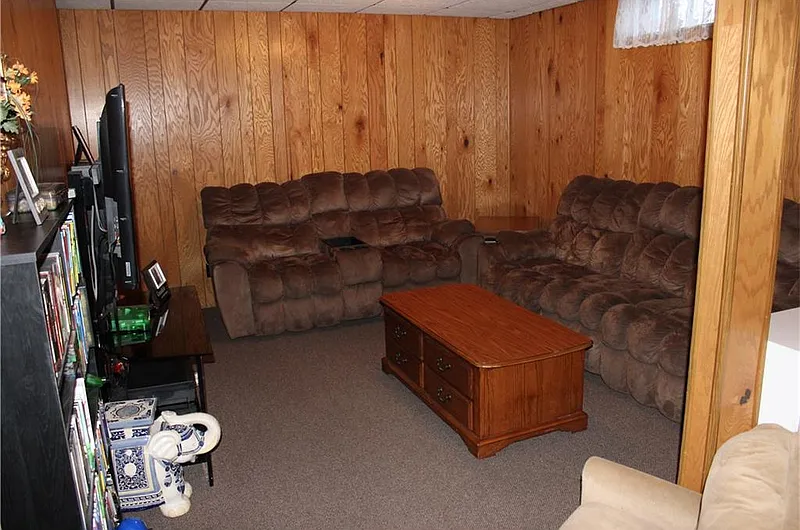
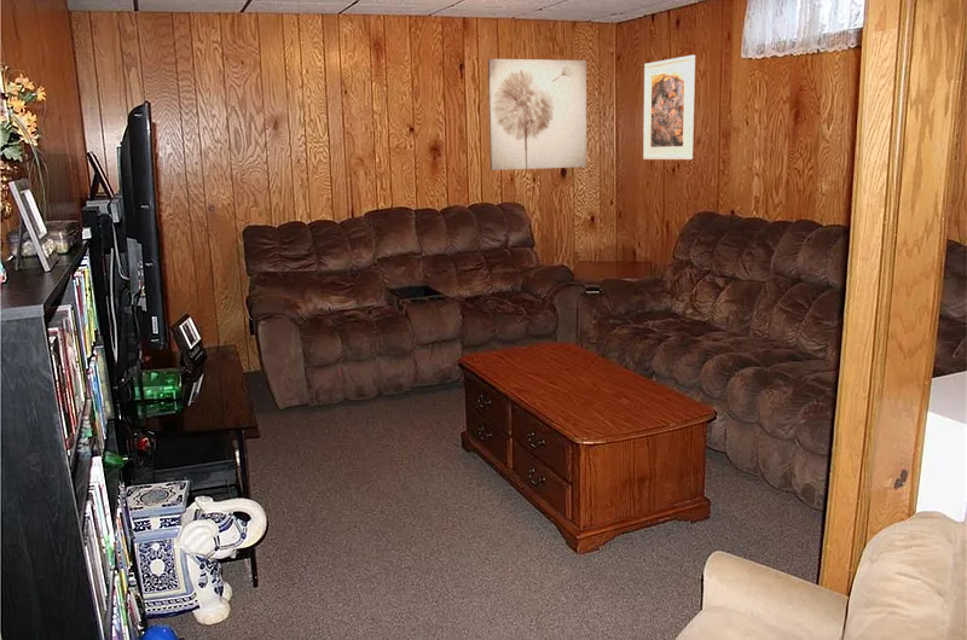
+ wall art (538, 115)
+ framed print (667, 110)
